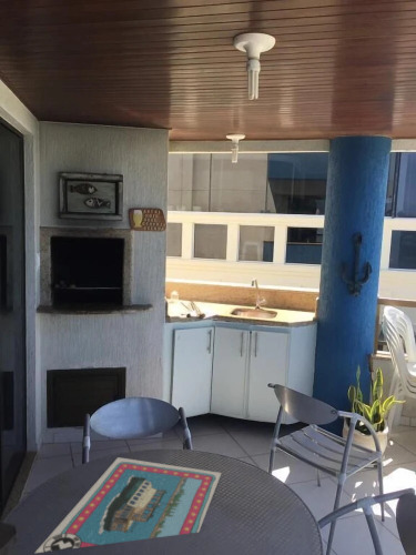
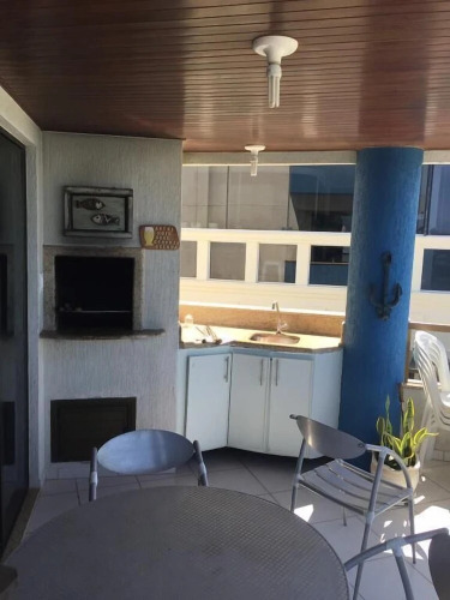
- postcard (141, 507)
